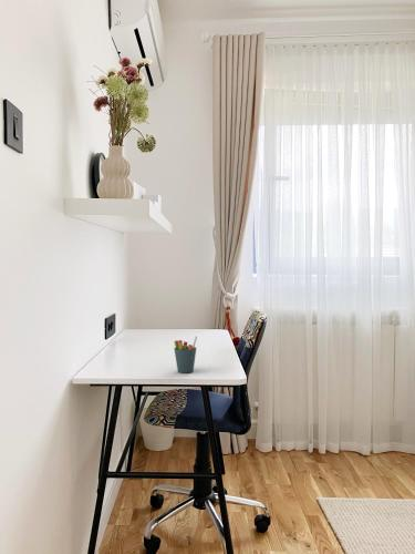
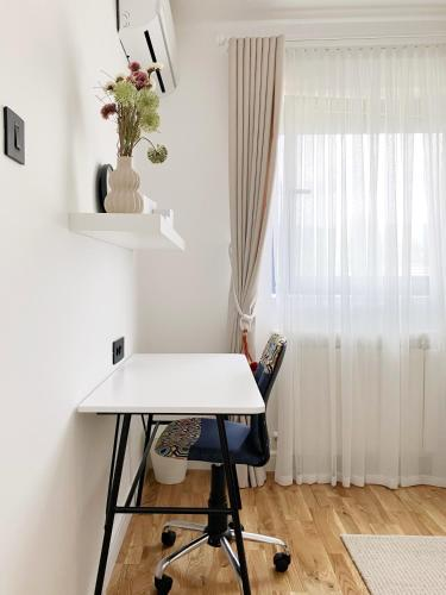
- pen holder (185, 353)
